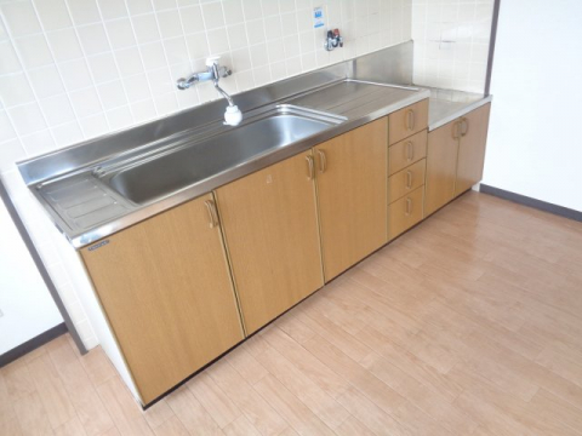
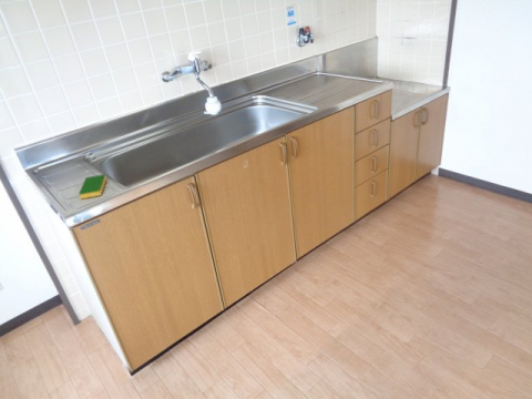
+ dish sponge (93, 185)
